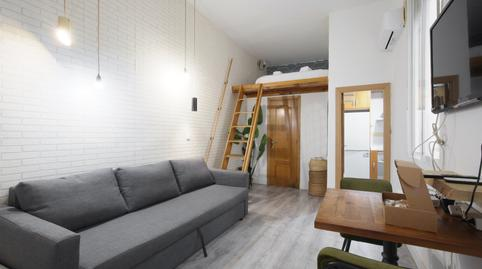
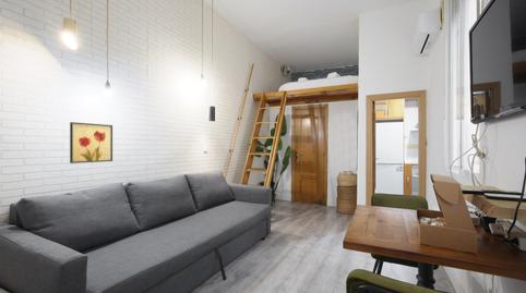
+ wall art (92, 143)
